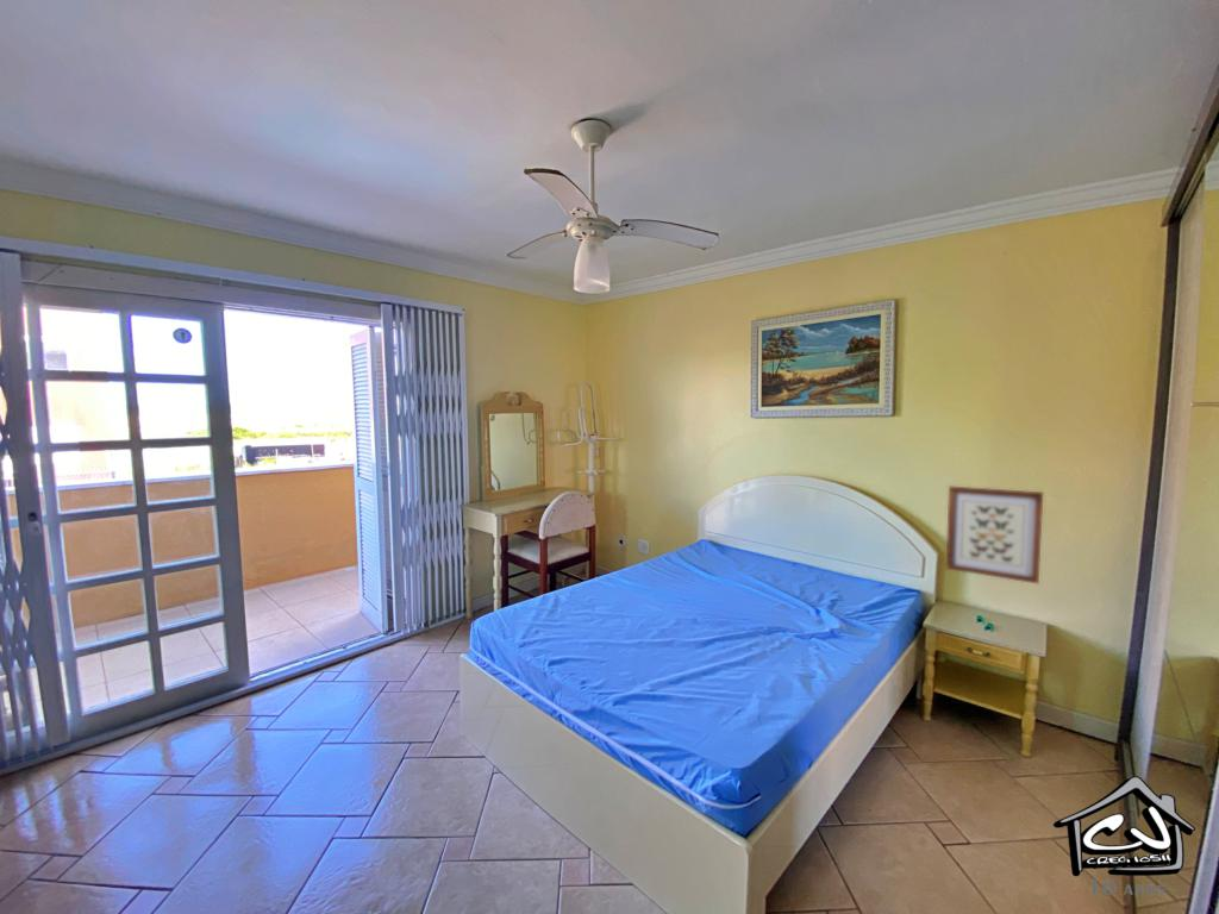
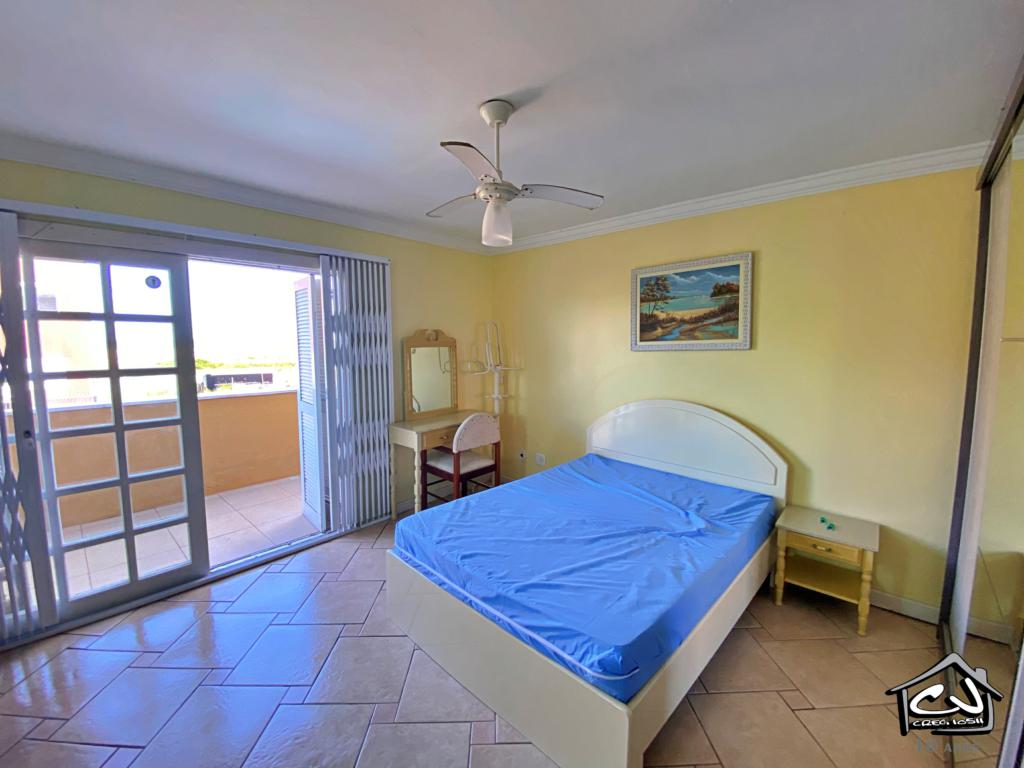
- wall art (992, 532)
